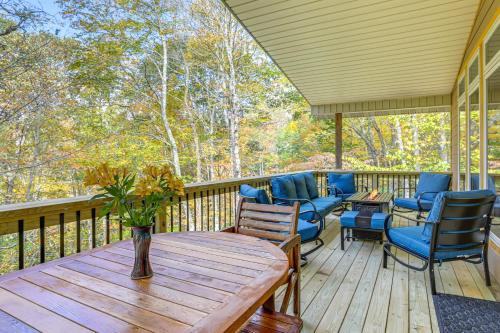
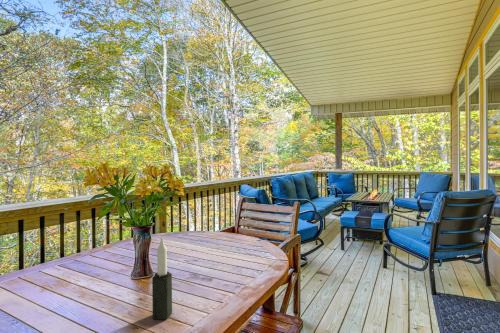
+ candle (162, 276)
